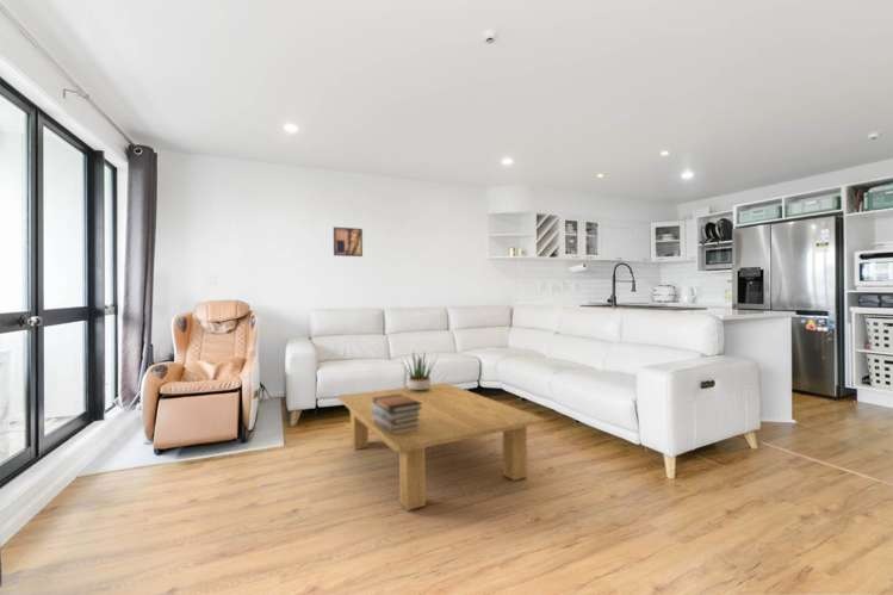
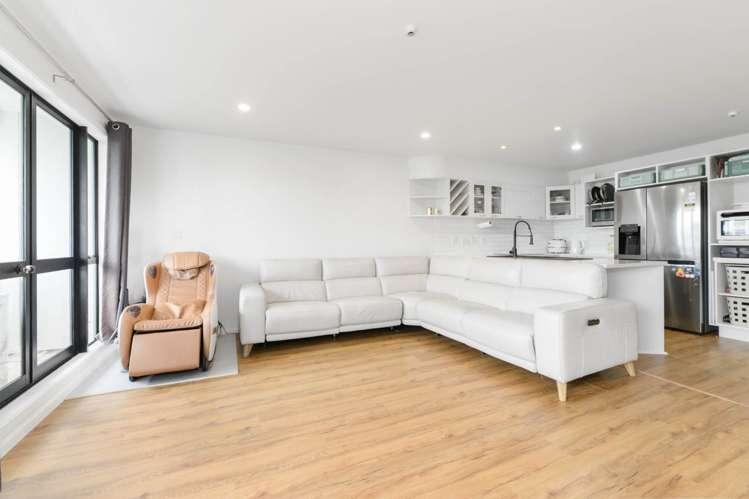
- book stack (396, 413)
- potted plant (418, 370)
- wall art (347, 242)
- coffee table (429, 433)
